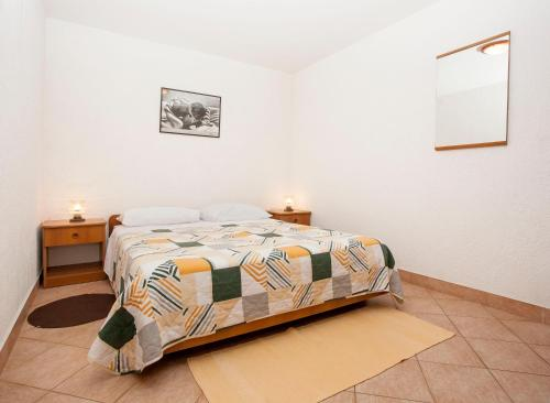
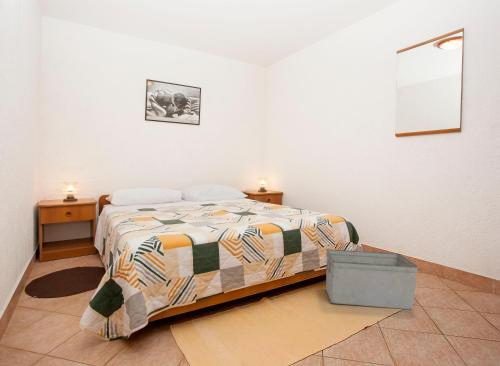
+ storage bin (367, 277)
